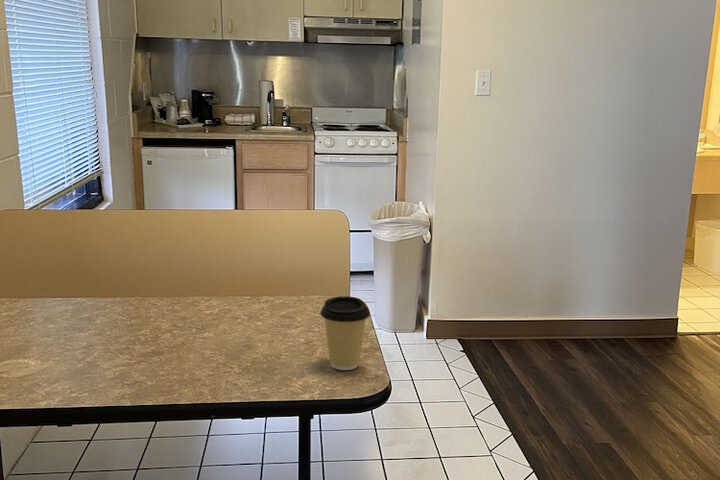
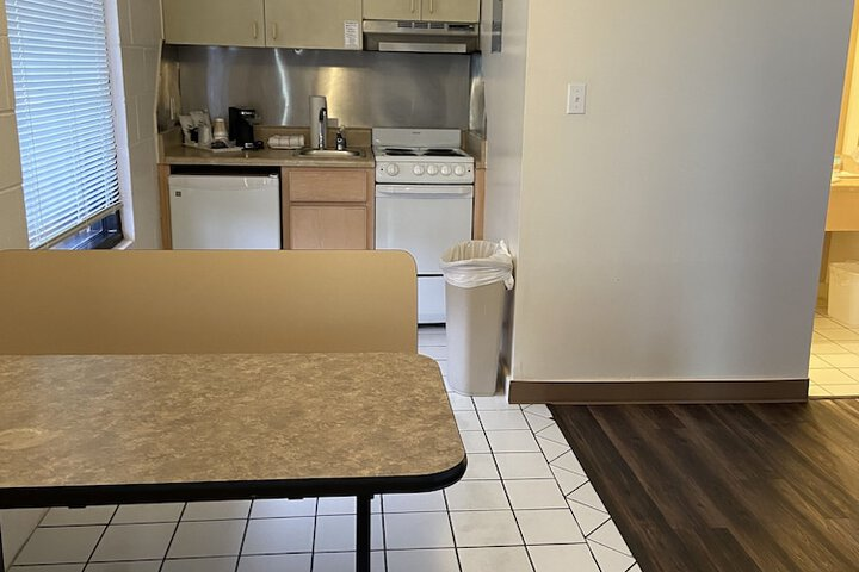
- coffee cup (344, 334)
